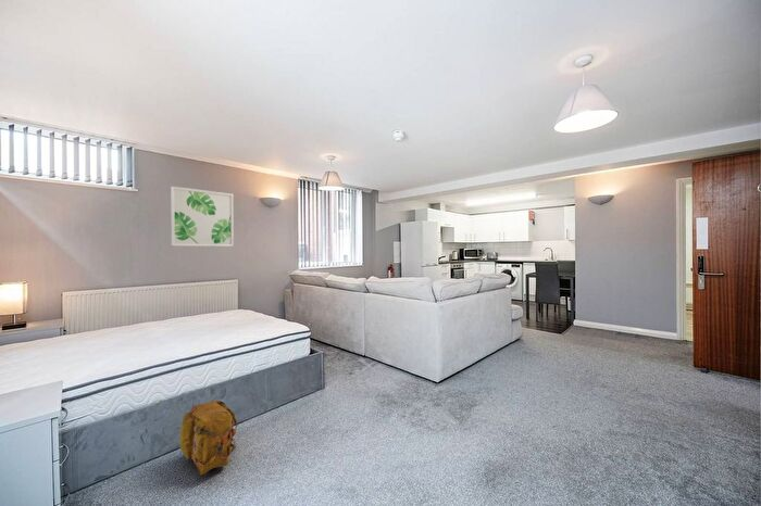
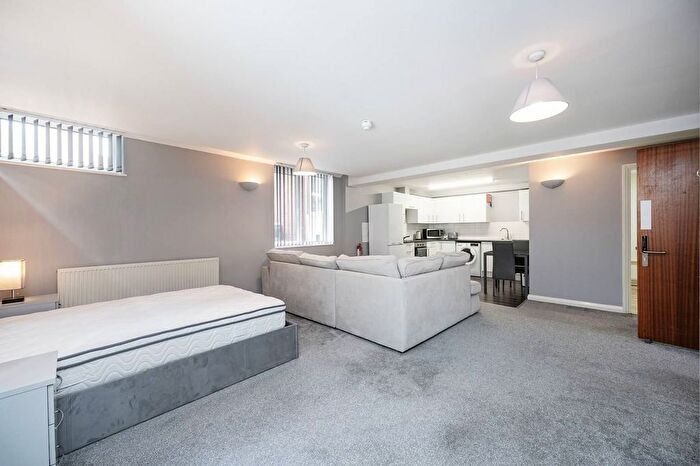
- backpack (212, 434)
- wall art (203, 218)
